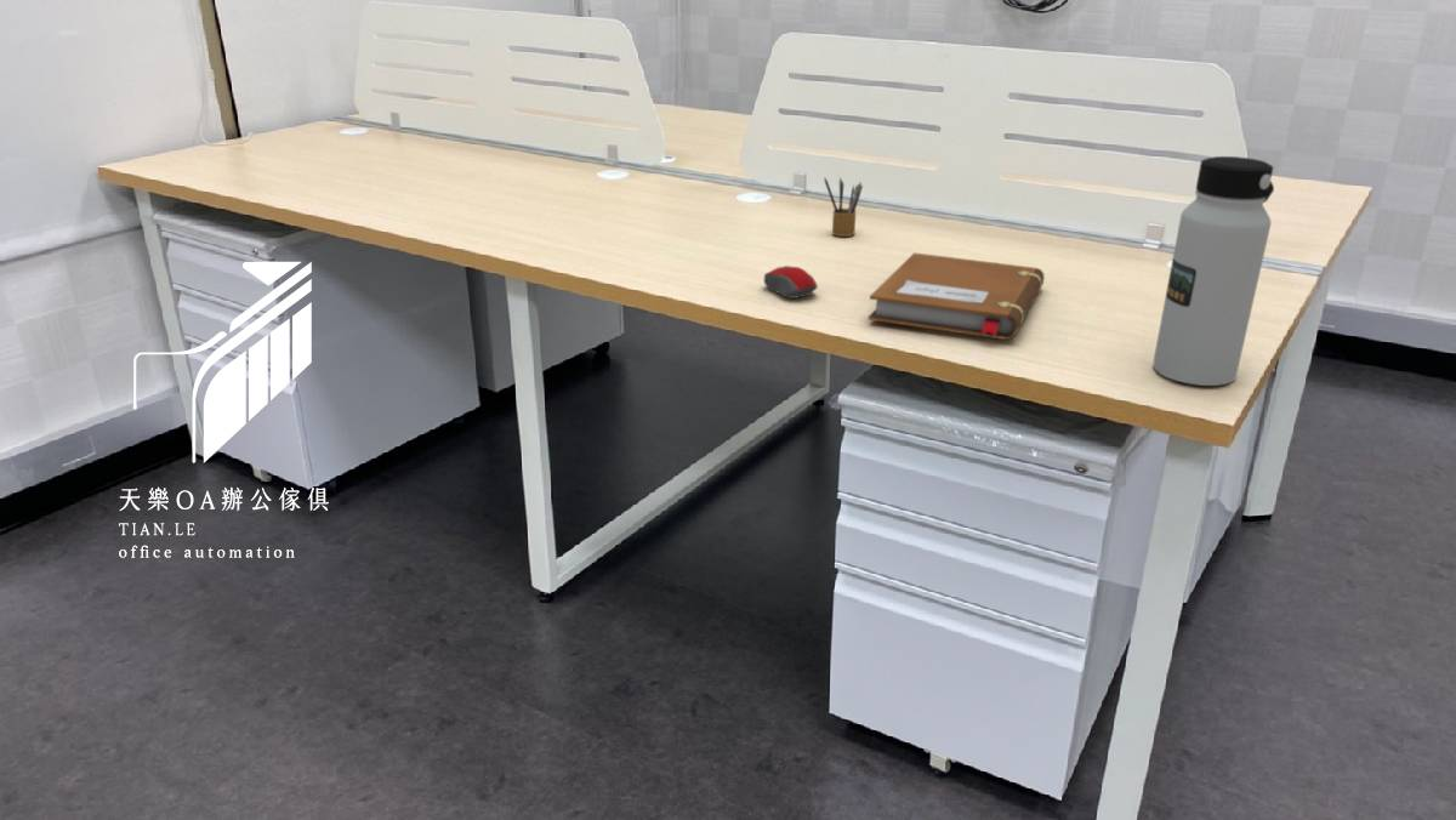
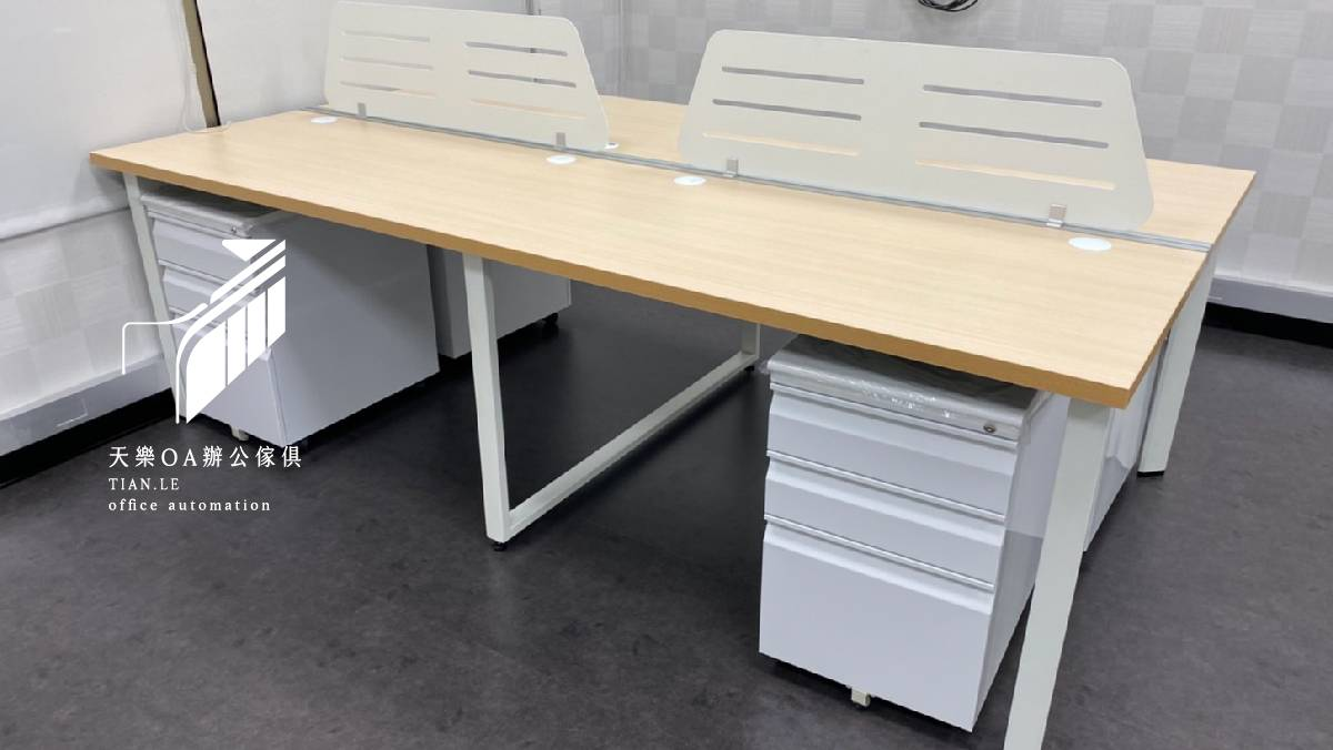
- notebook (959, 294)
- pencil box (841, 205)
- water bottle (1215, 271)
- computer mouse (790, 278)
